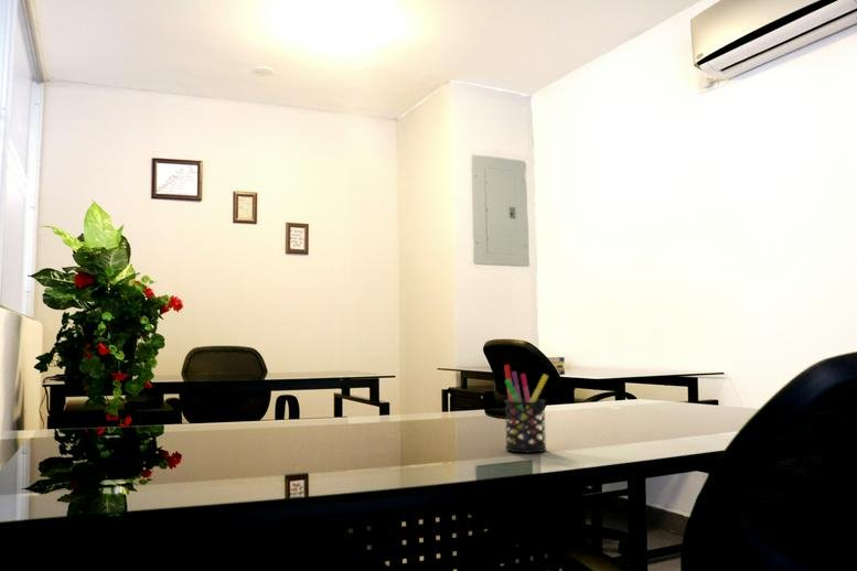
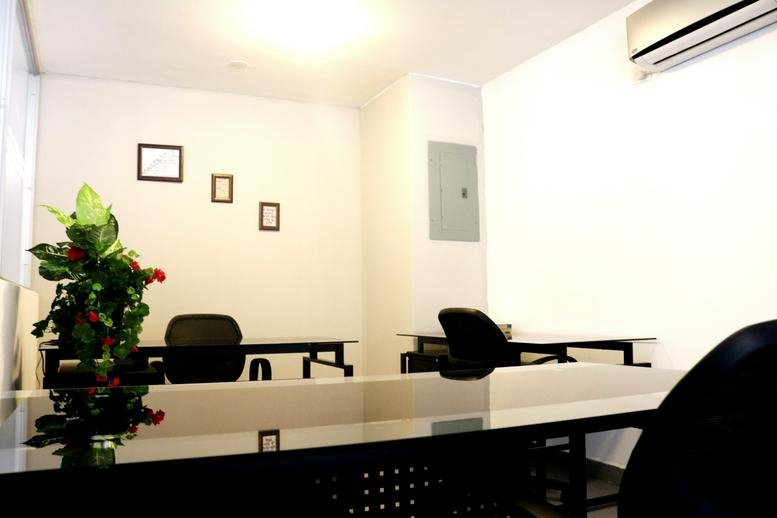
- pen holder (519, 407)
